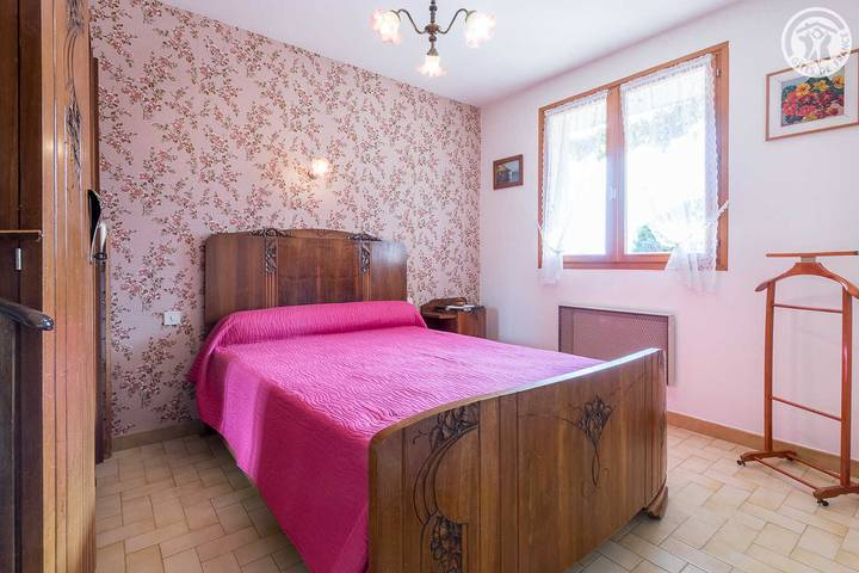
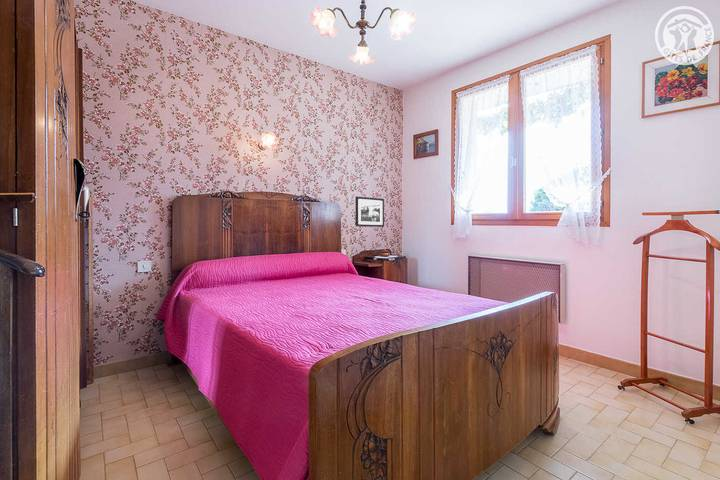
+ picture frame (370, 212)
